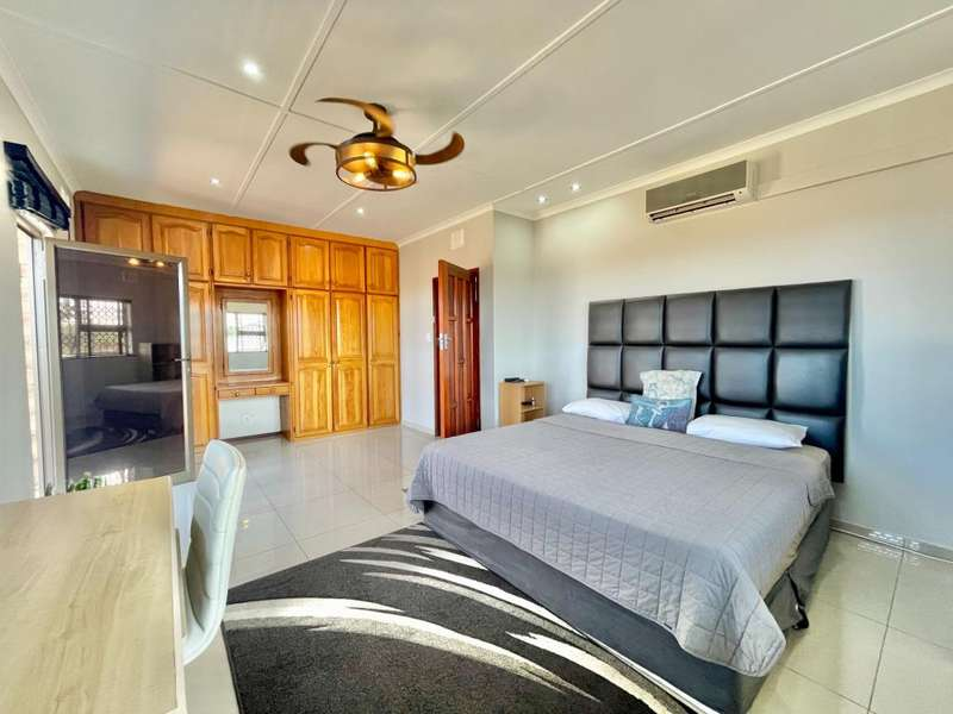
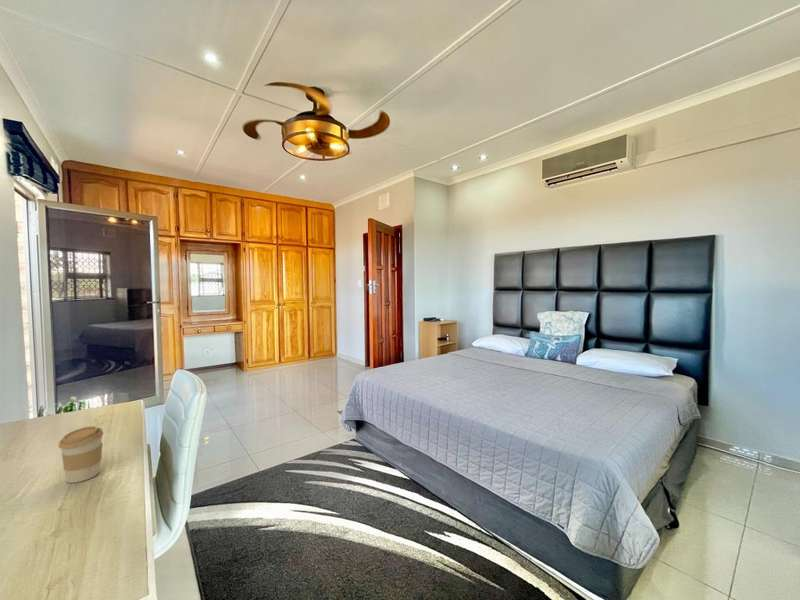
+ coffee cup (82, 453)
